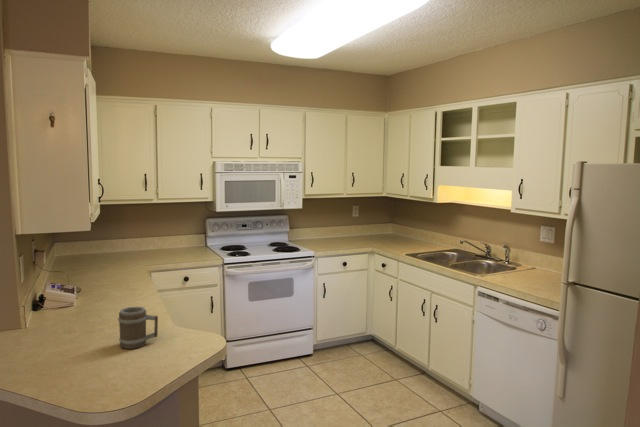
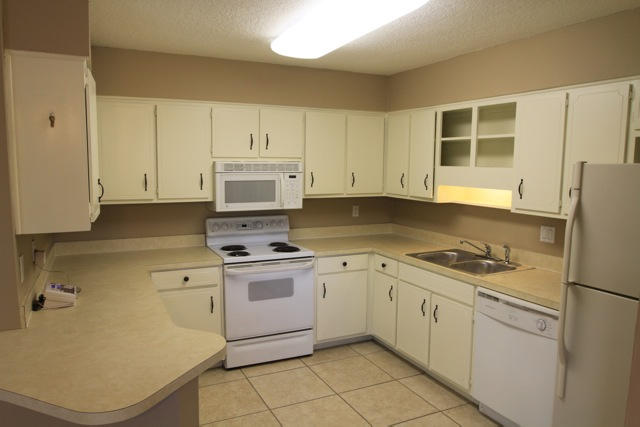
- barrel (138, 326)
